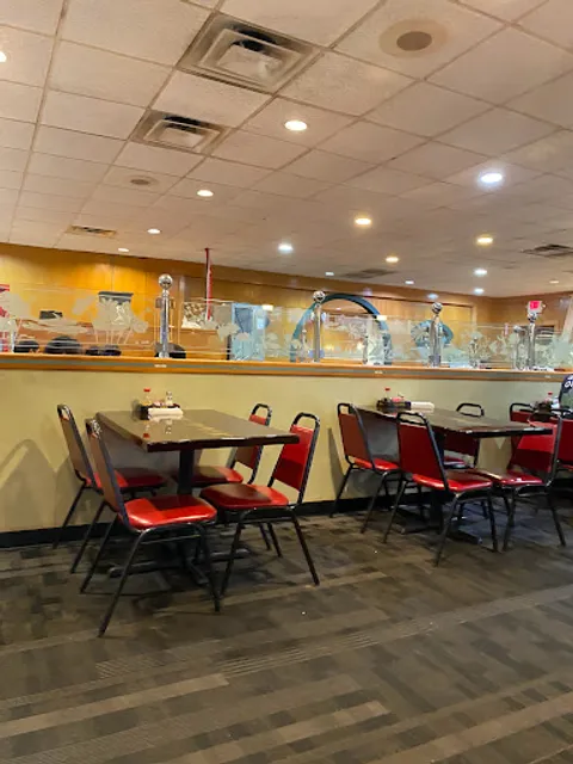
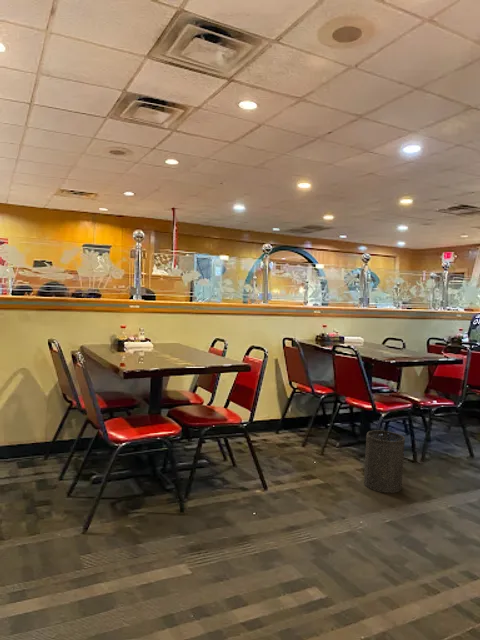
+ trash can (384, 460)
